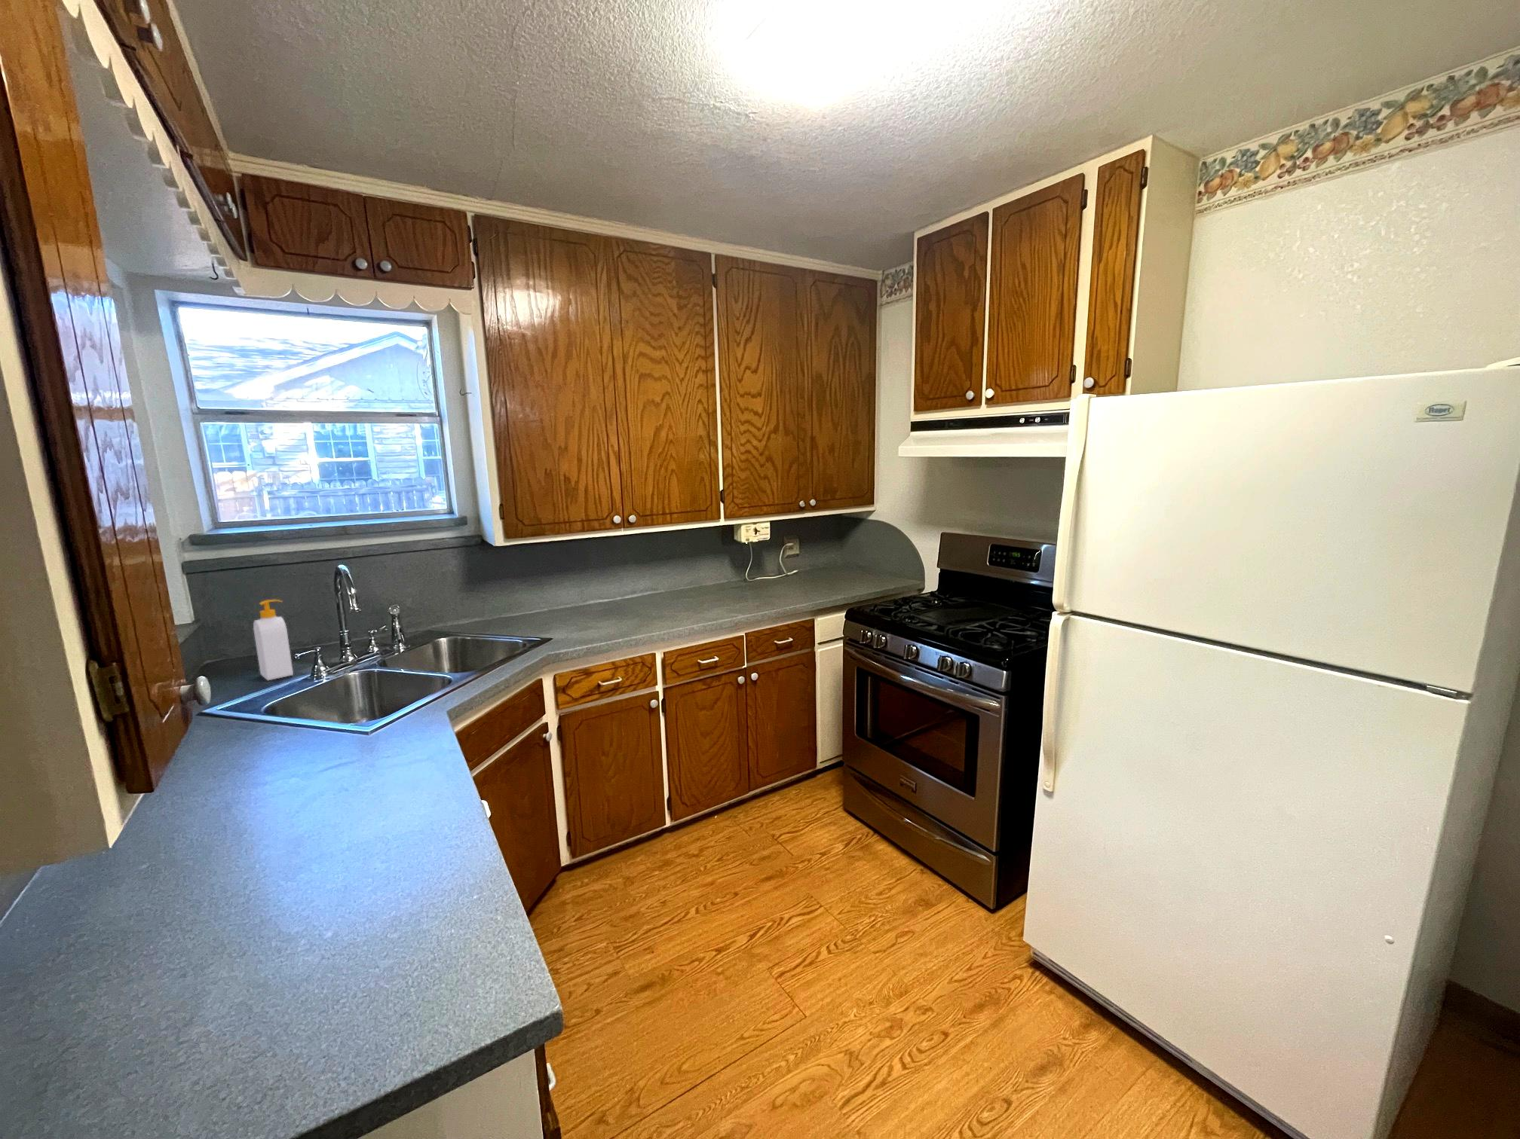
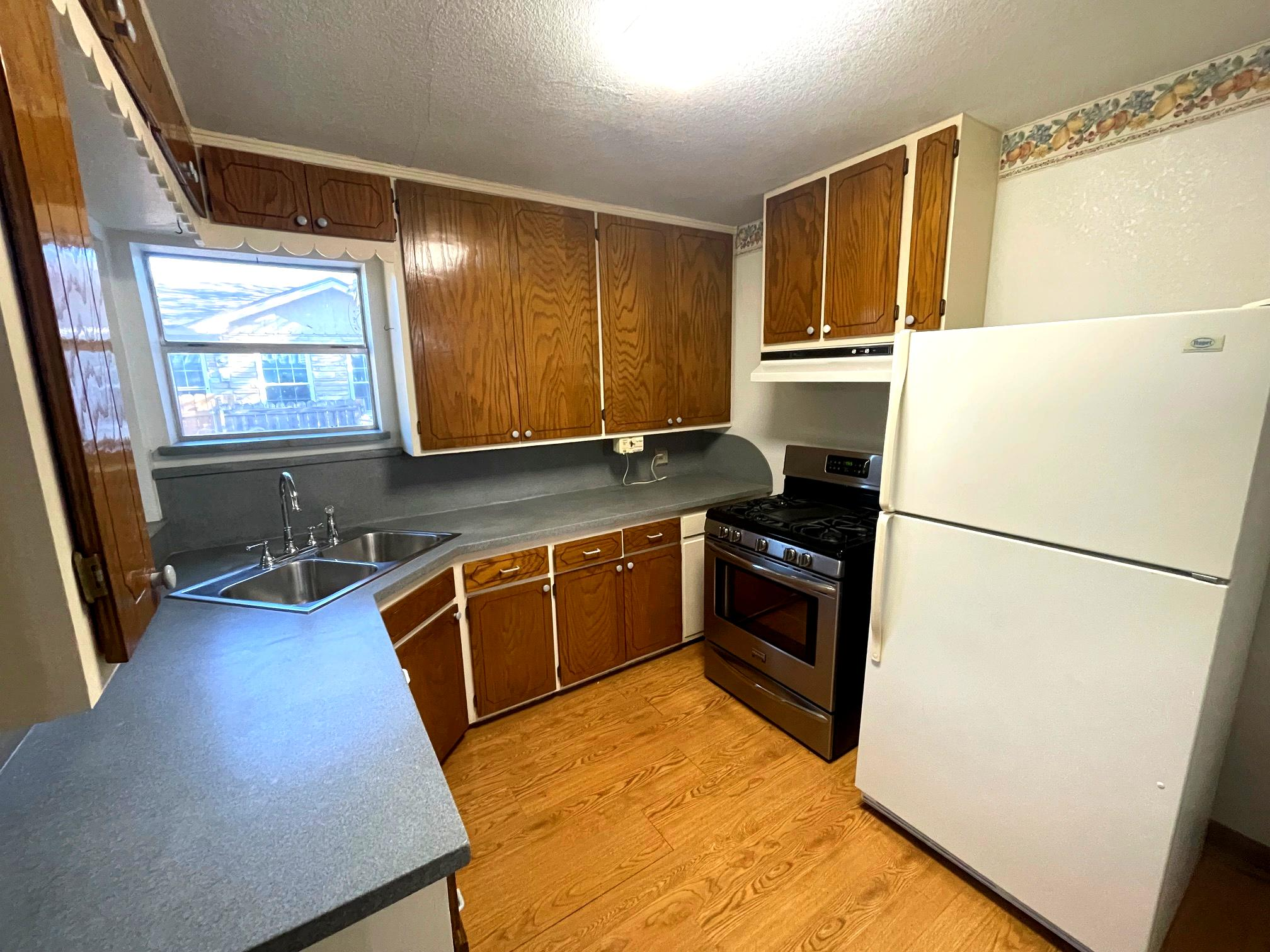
- soap bottle (273, 638)
